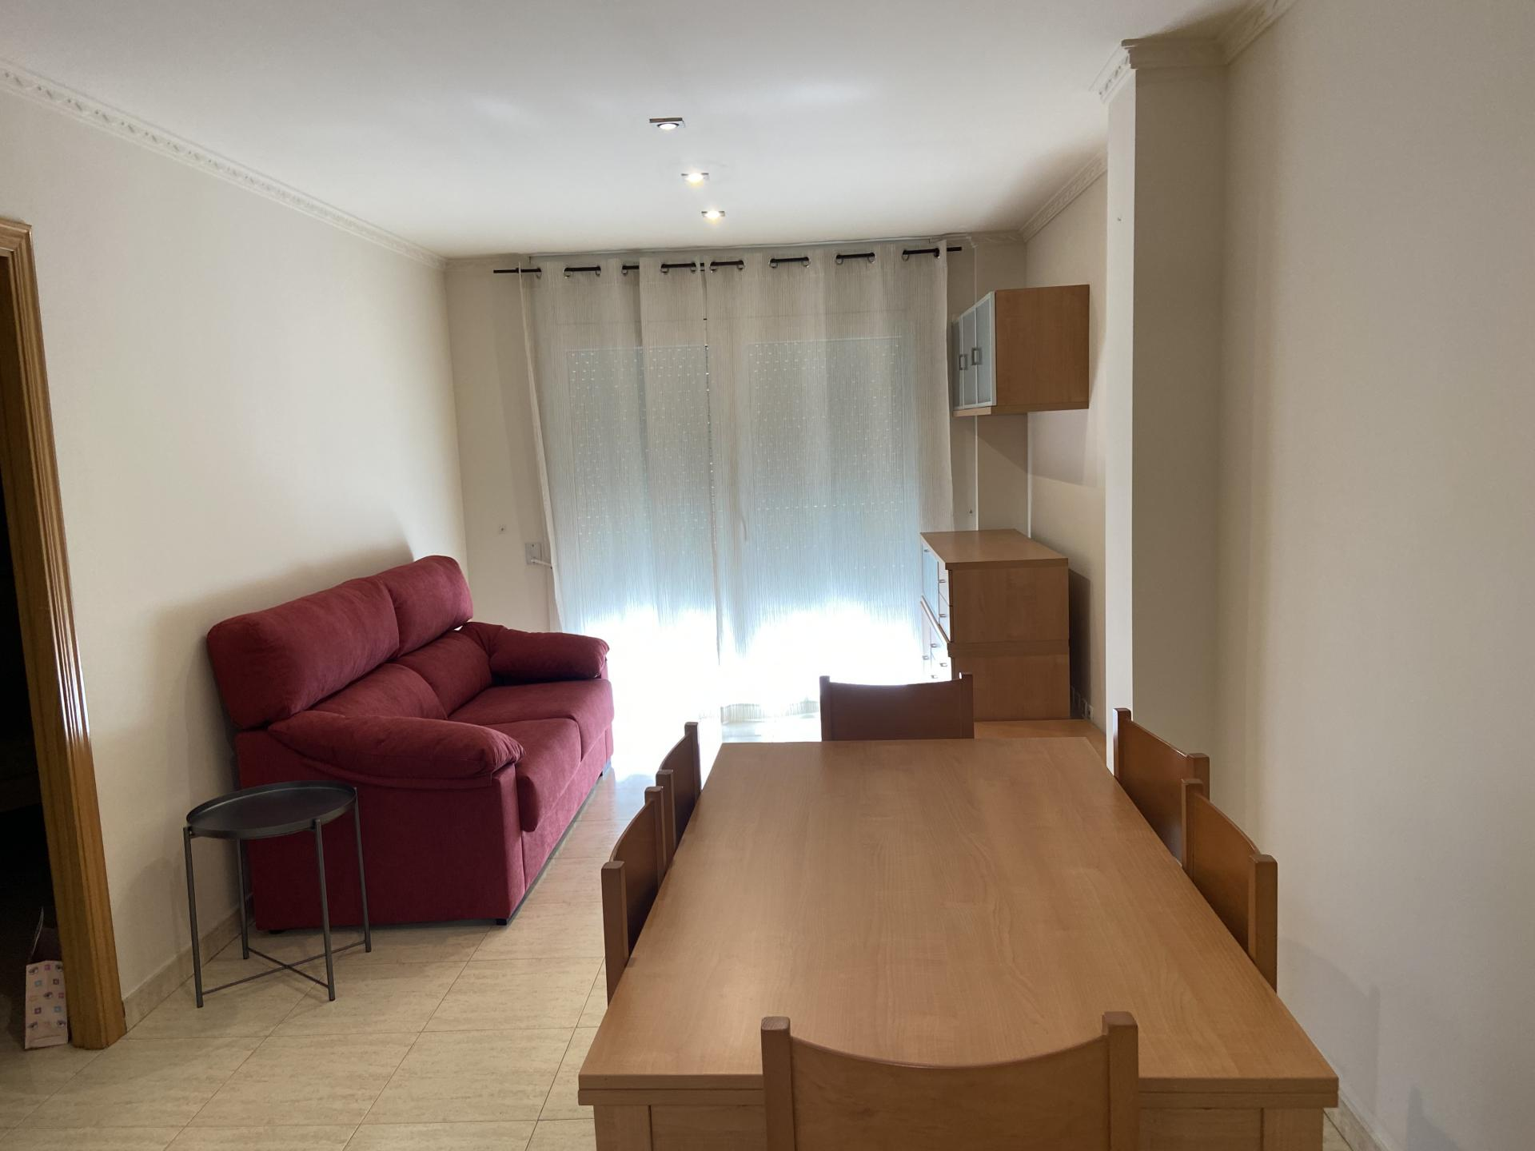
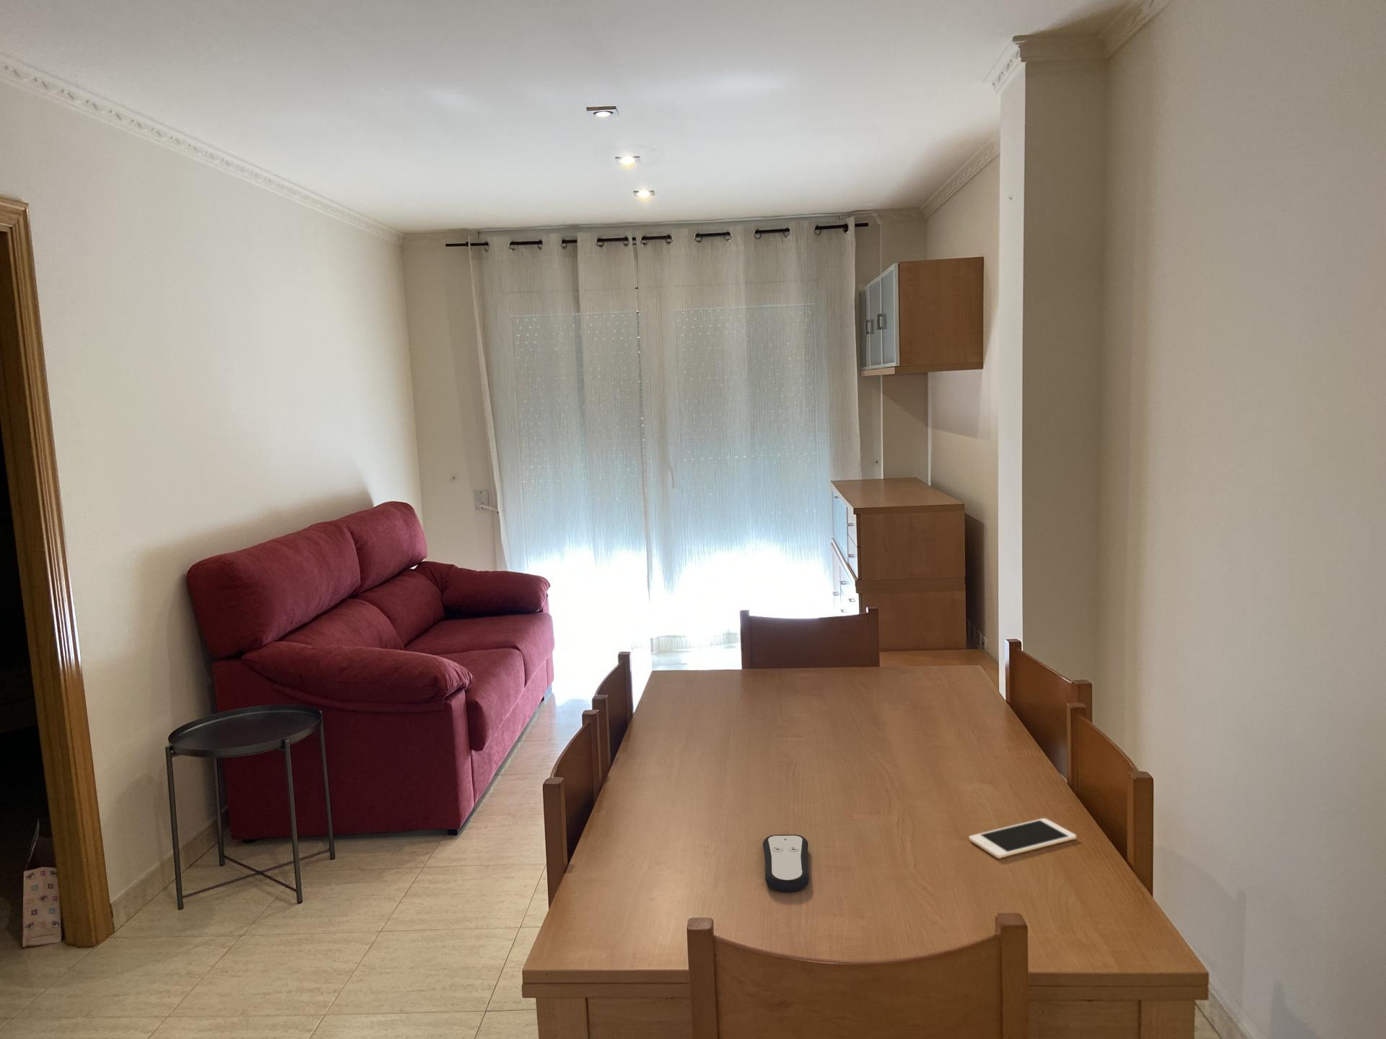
+ remote control (786, 861)
+ cell phone (1023, 837)
